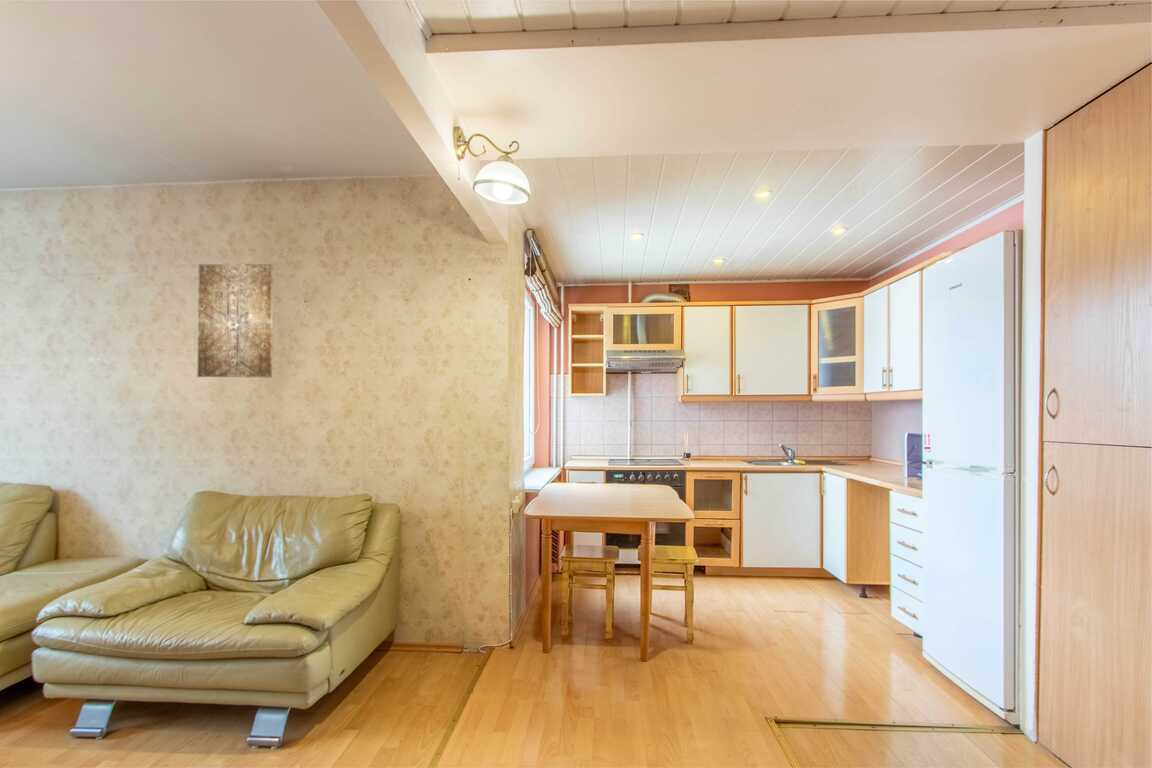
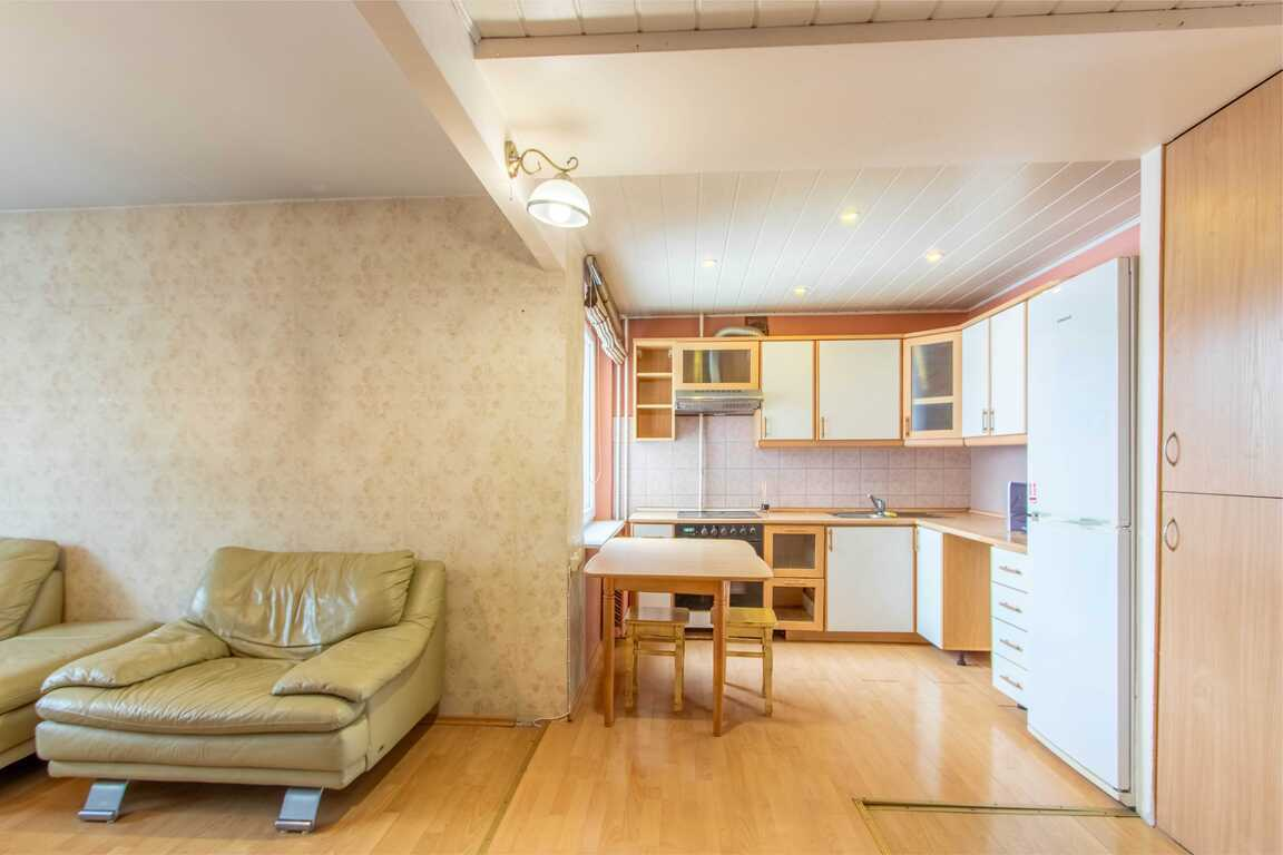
- wall art (235, 320)
